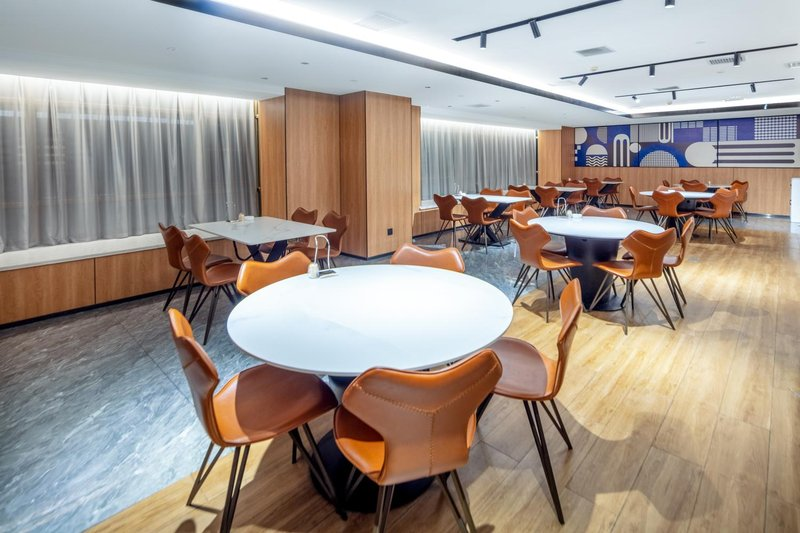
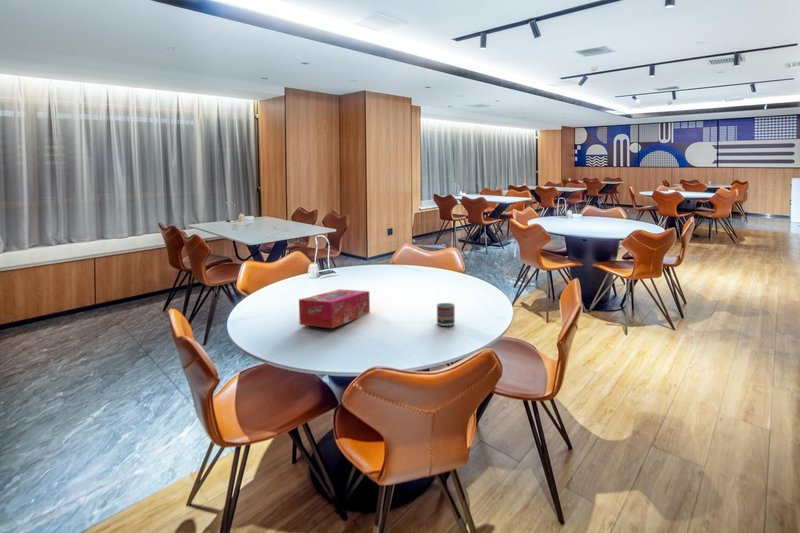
+ tissue box (336, 307)
+ cup (445, 313)
